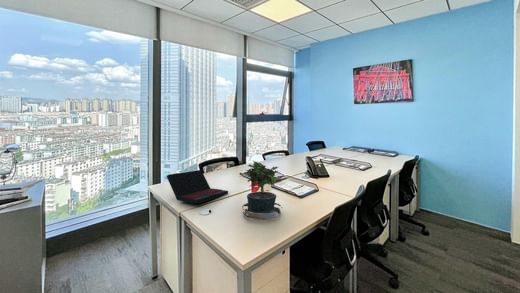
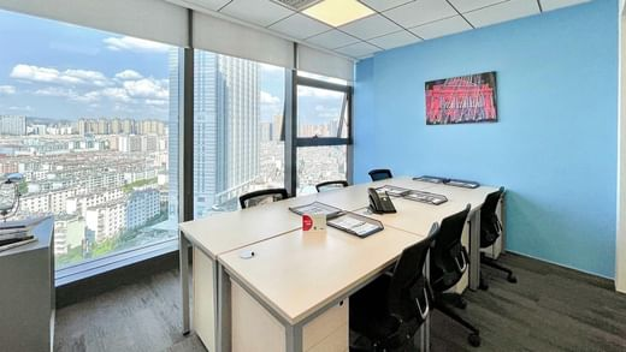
- potted plant (259, 186)
- laptop (198, 184)
